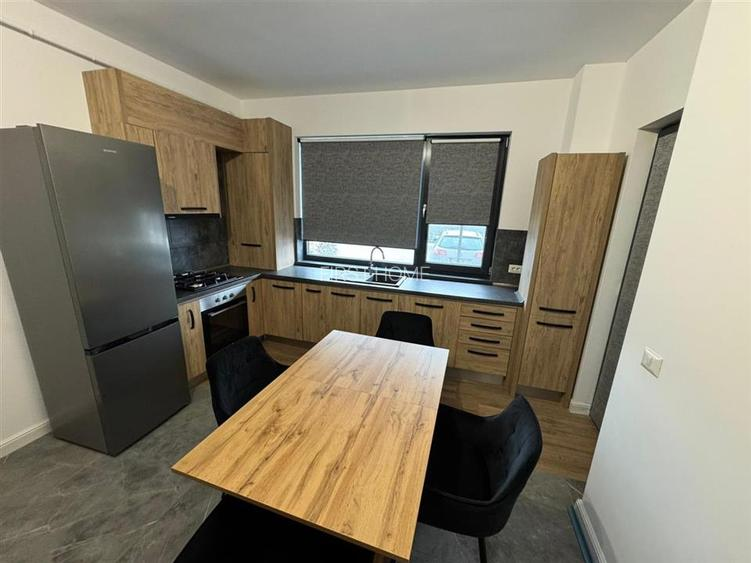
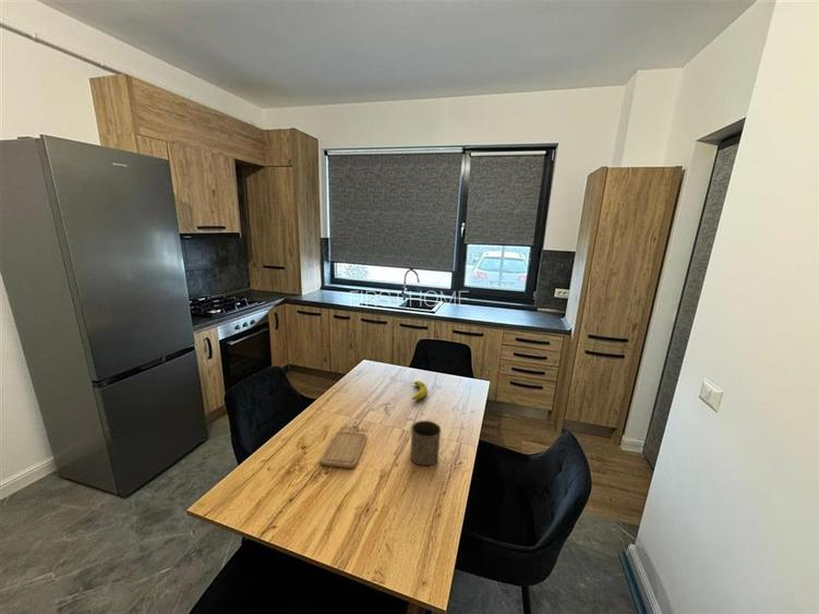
+ fruit (419, 390)
+ chopping board (347, 444)
+ cup (425, 443)
